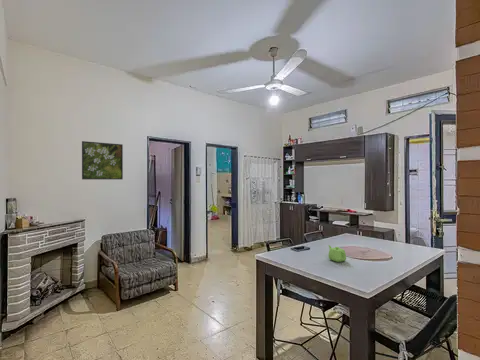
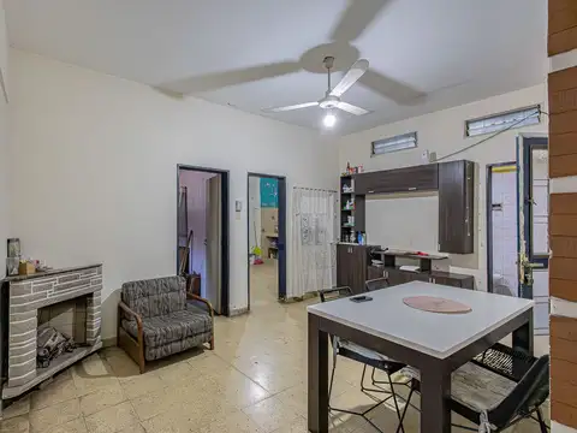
- teapot (336, 253)
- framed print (103, 161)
